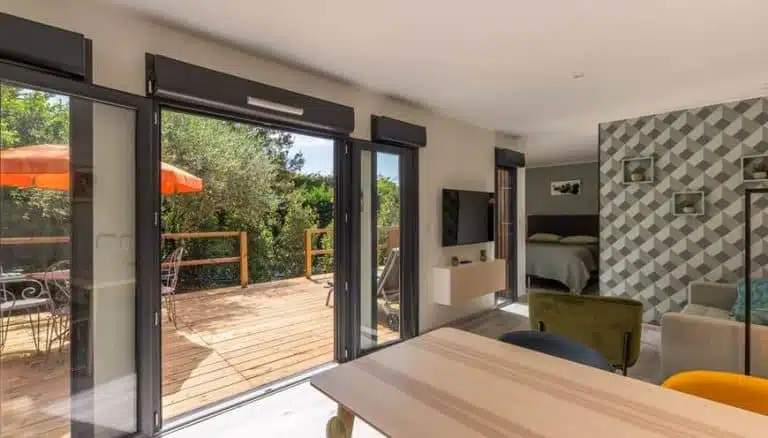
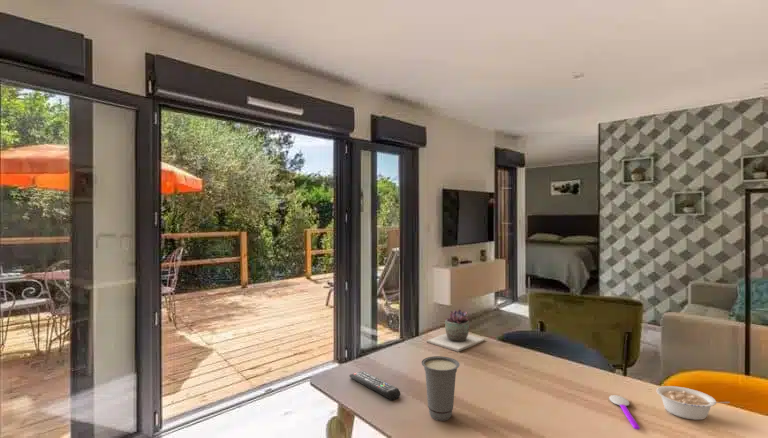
+ legume (687, 402)
+ remote control (373, 383)
+ spoon (625, 409)
+ cup (440, 389)
+ succulent plant (455, 325)
